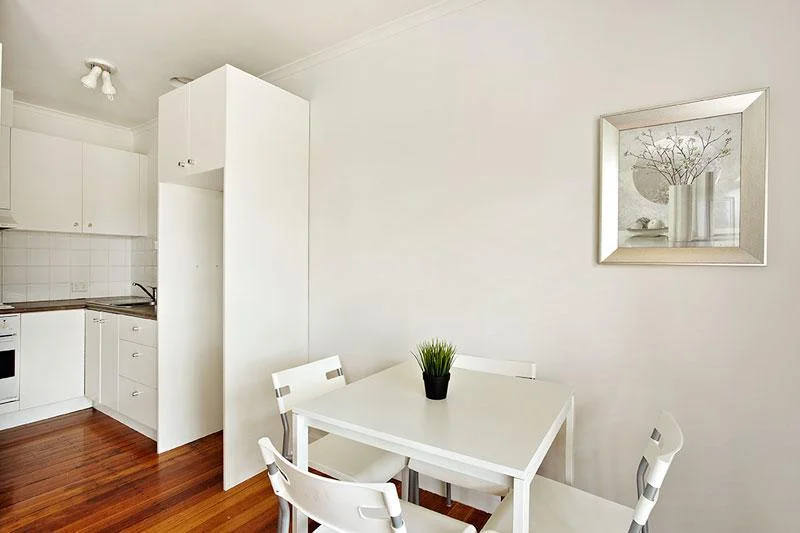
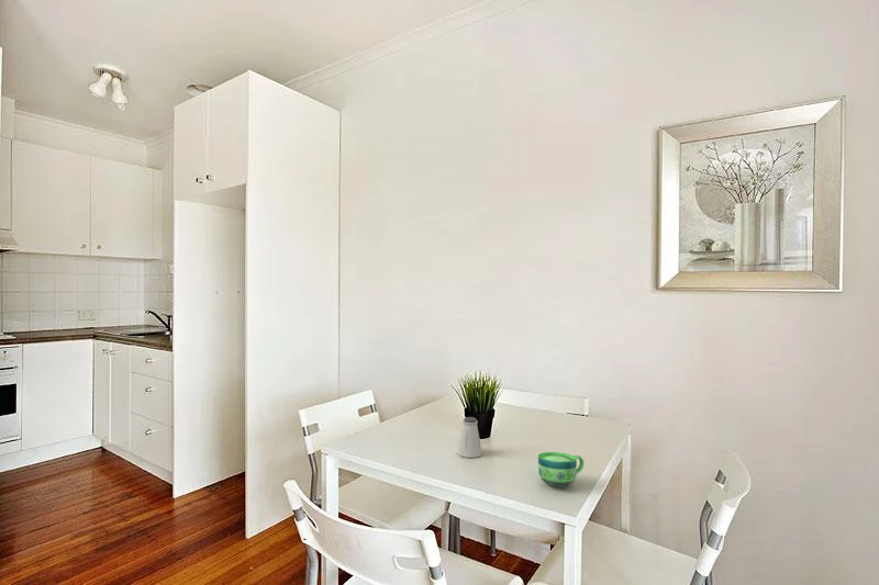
+ saltshaker (469, 436)
+ cup (560, 468)
